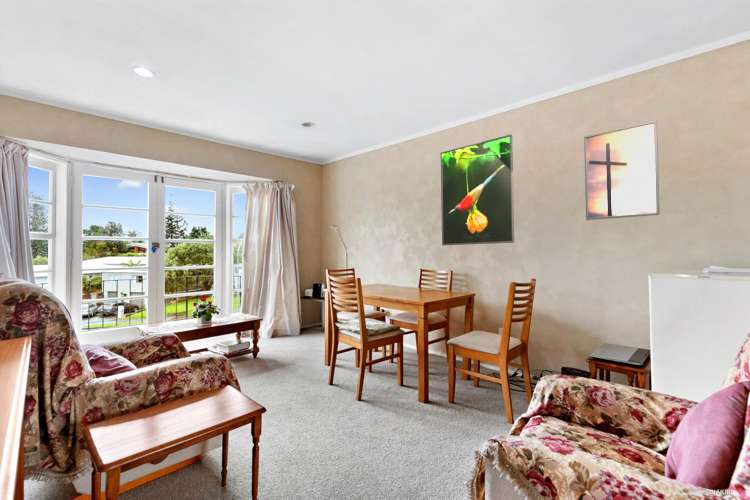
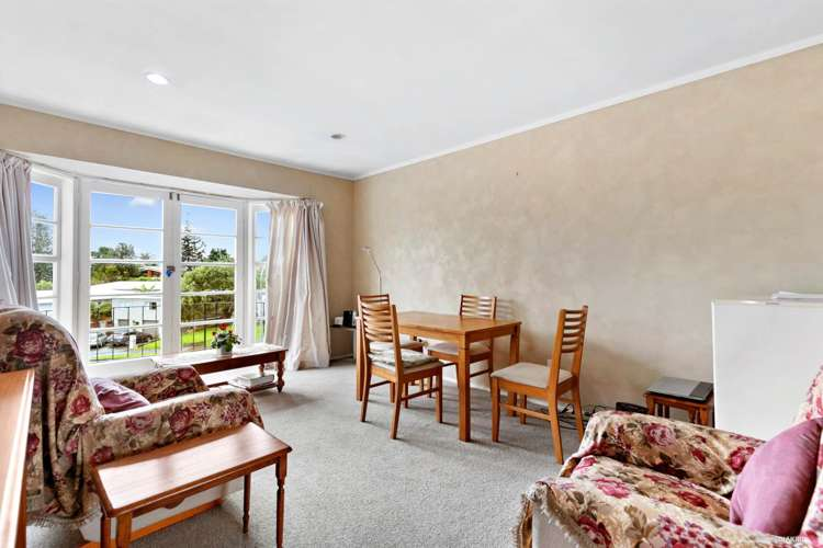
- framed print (619, 173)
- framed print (474, 194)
